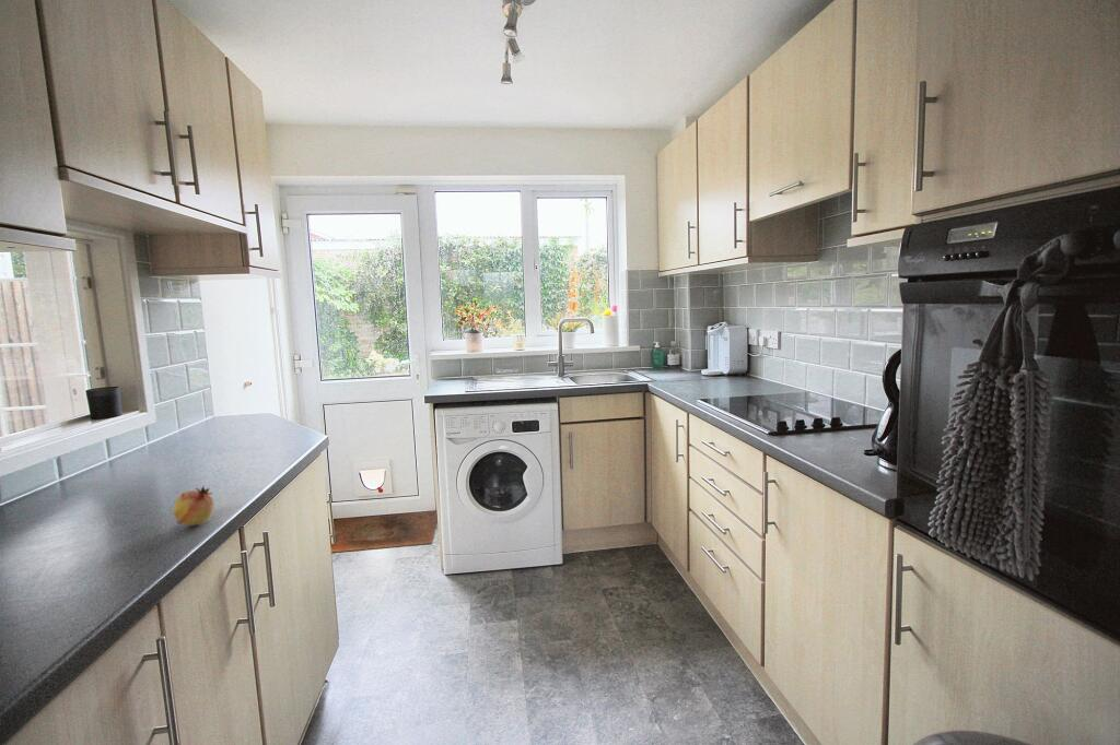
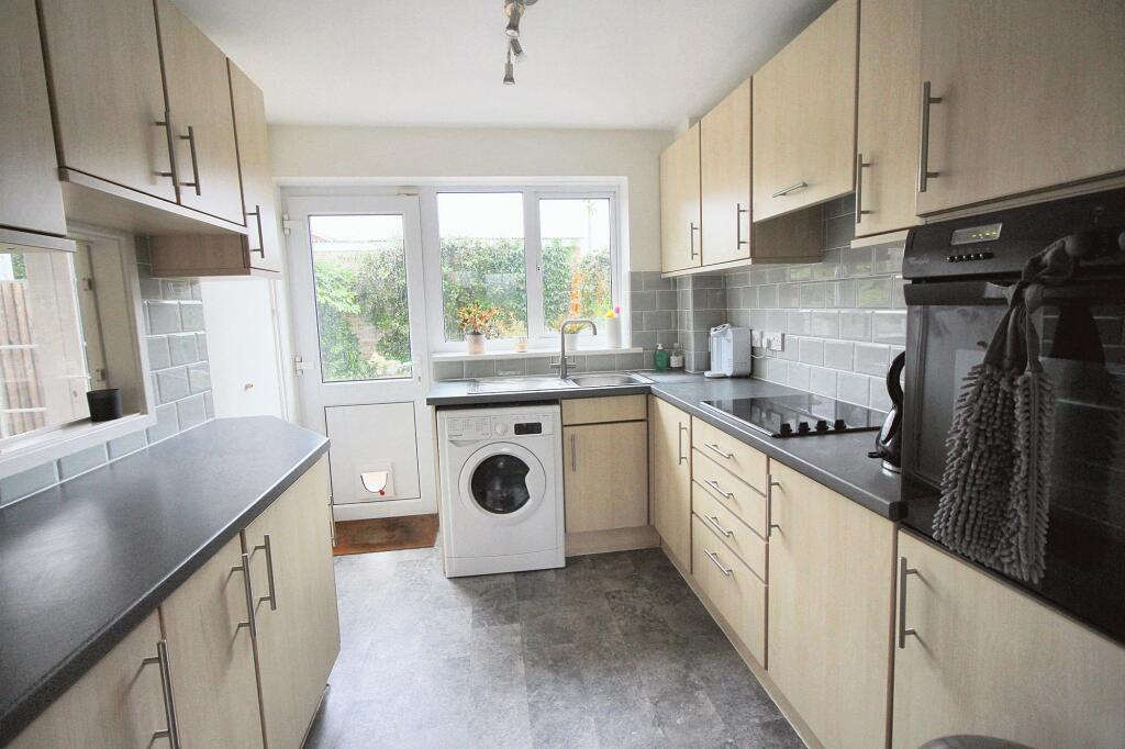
- fruit (194, 505)
